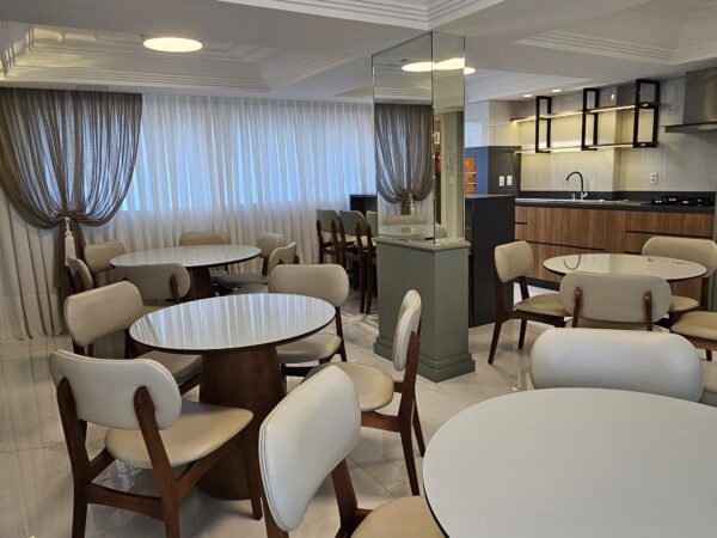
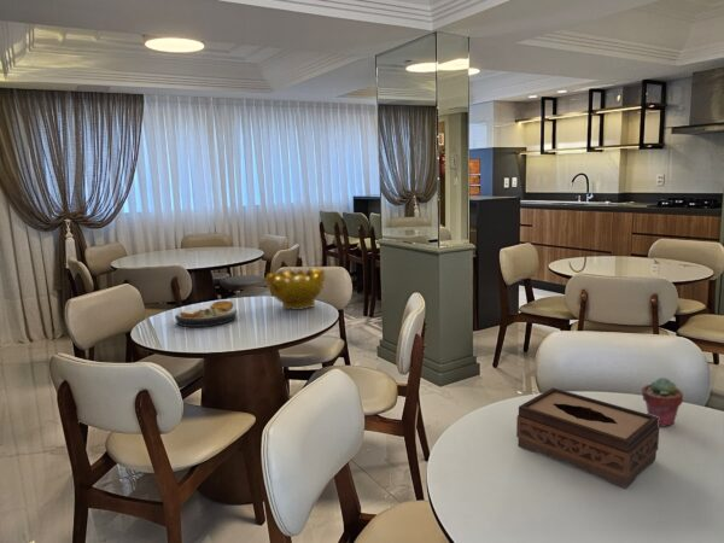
+ plate (205, 313)
+ tissue box (585, 432)
+ decorative bowl (296, 287)
+ potted succulent (661, 399)
